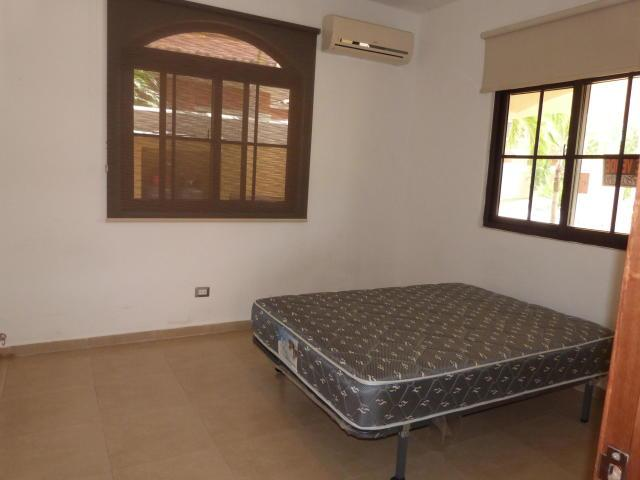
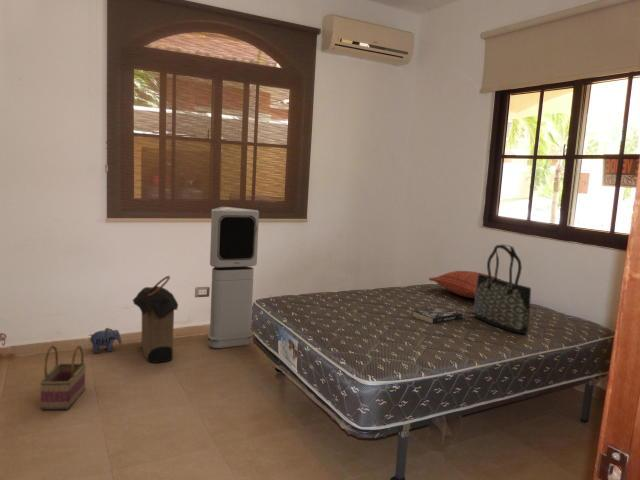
+ plush toy (105, 340)
+ book (437, 315)
+ pillow (473, 284)
+ basket (64, 373)
+ air purifier (228, 275)
+ laundry hamper (155, 313)
+ tote bag (502, 285)
